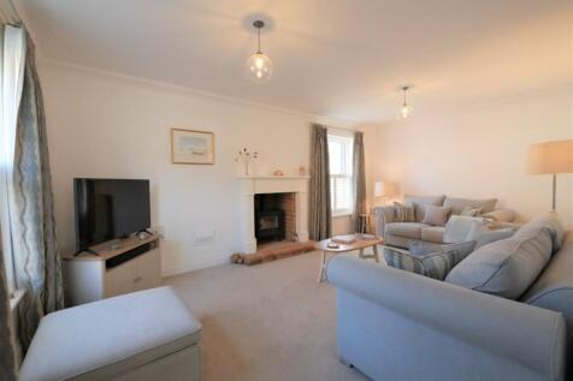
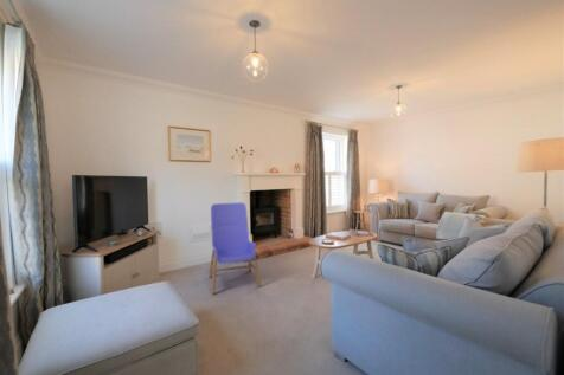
+ armchair (231, 241)
